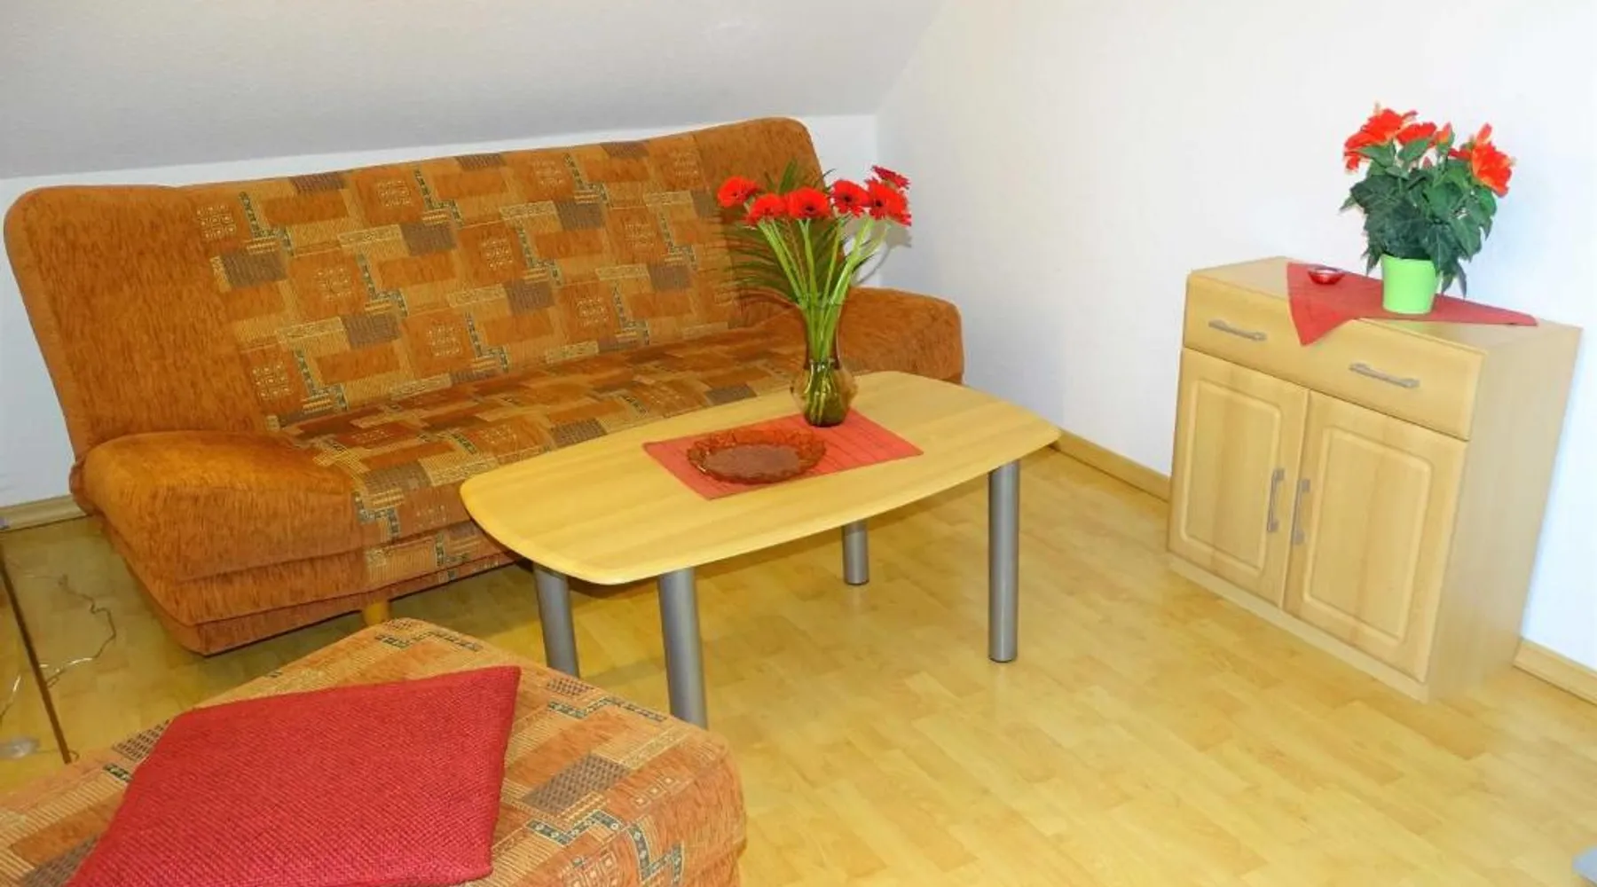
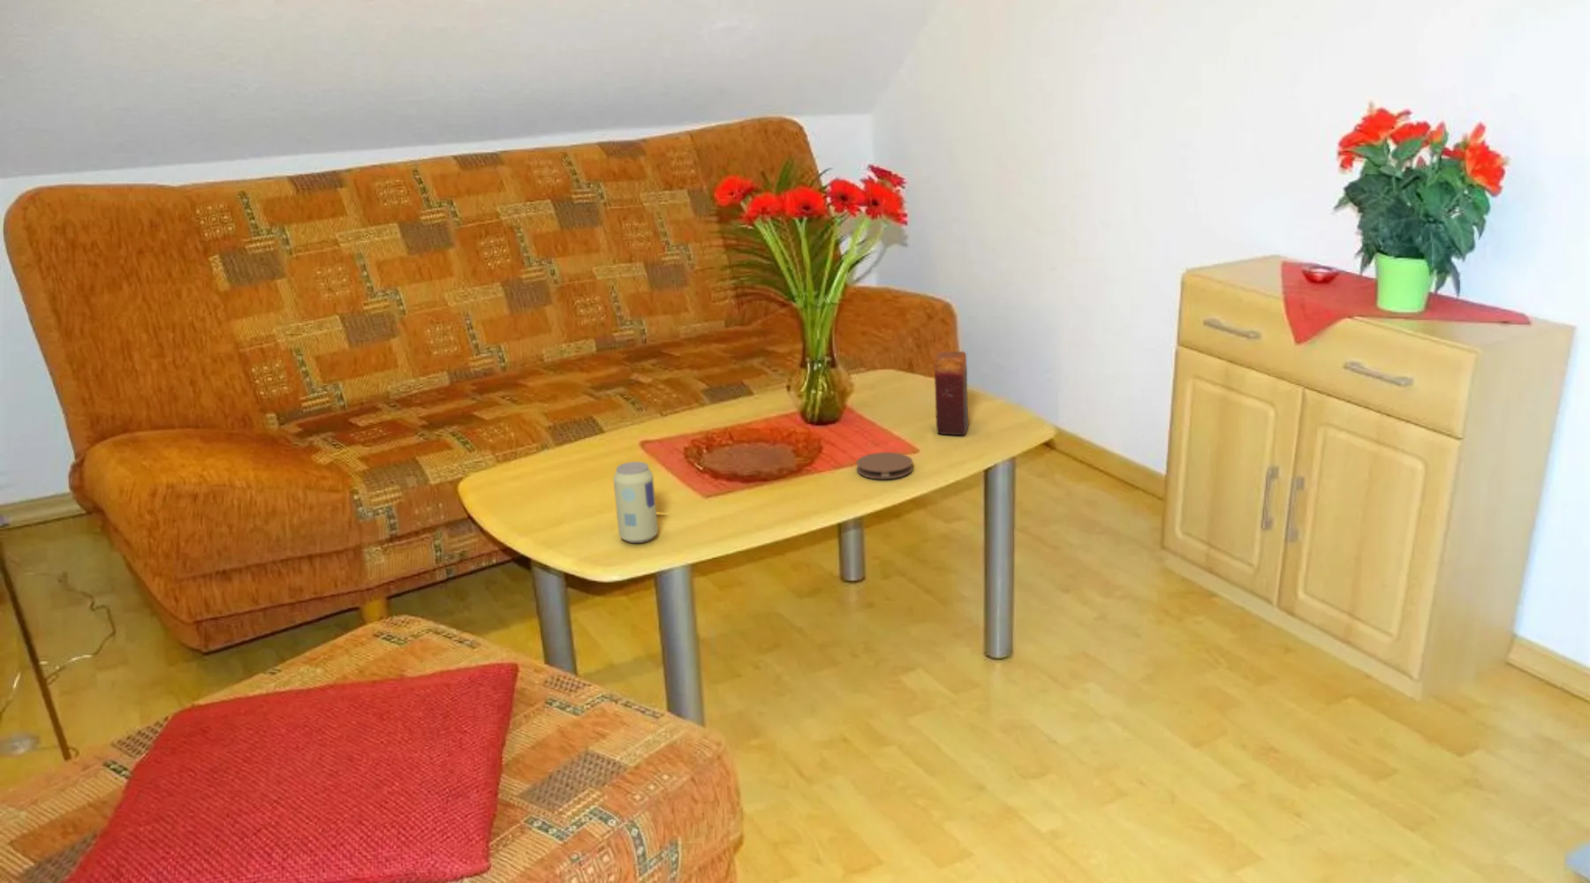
+ beverage can (635, 502)
+ candle (952, 393)
+ coaster (884, 465)
